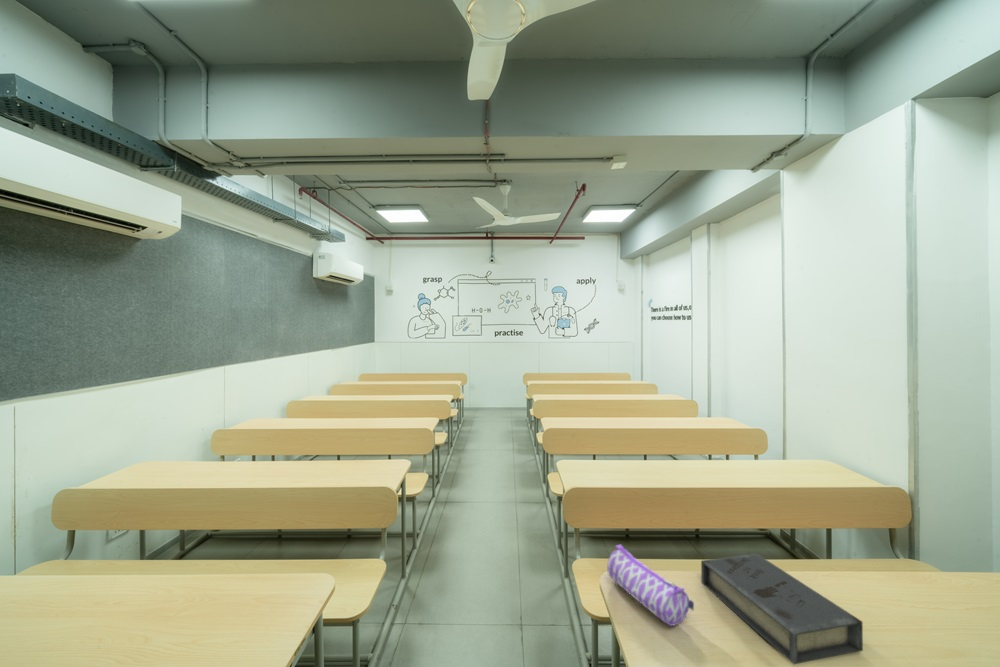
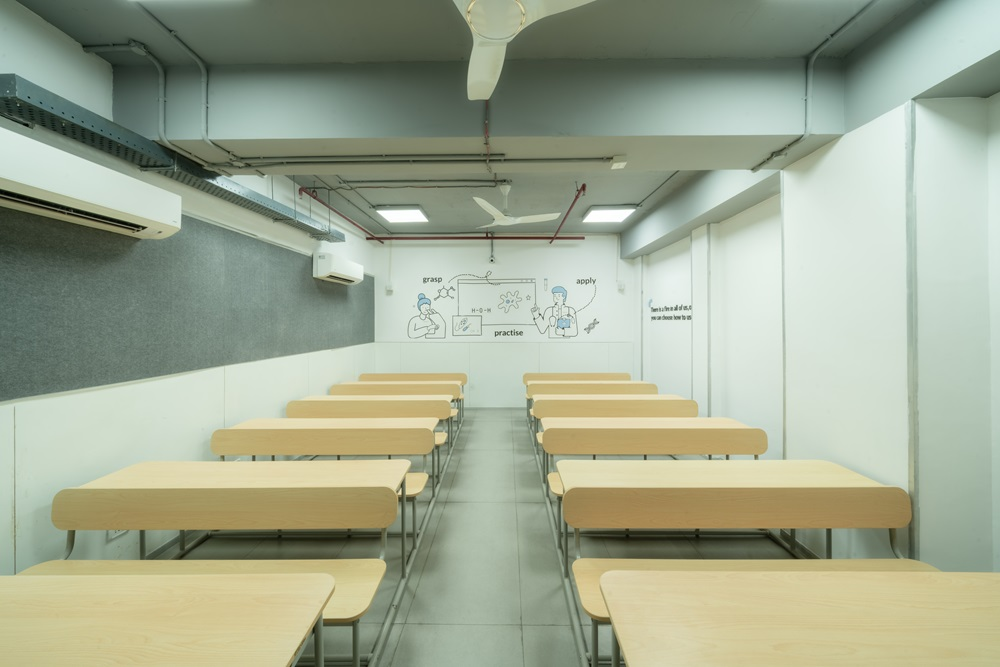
- book (772, 599)
- pencil case (645, 583)
